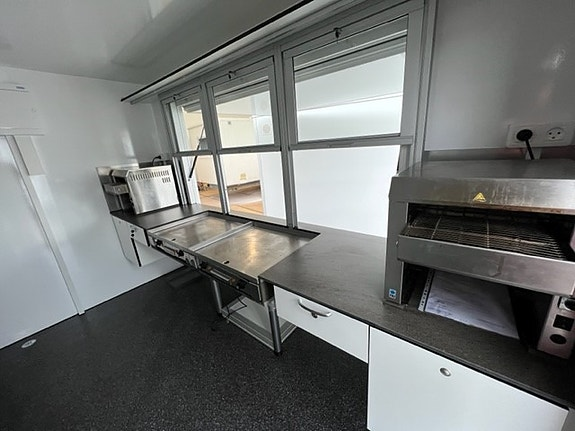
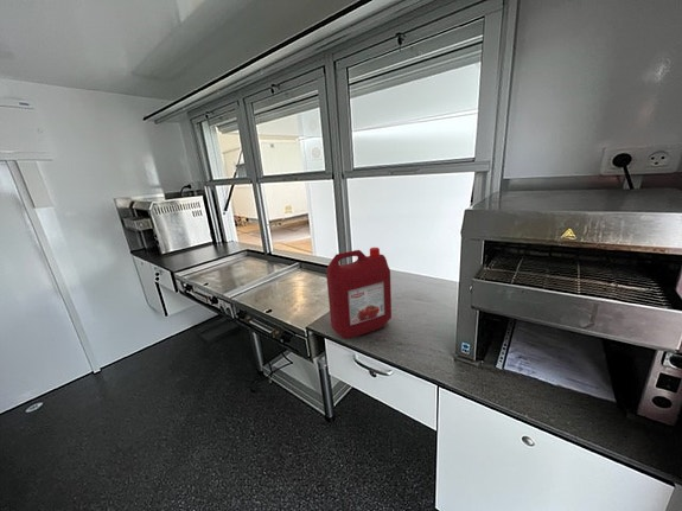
+ ketchup jug (359, 290)
